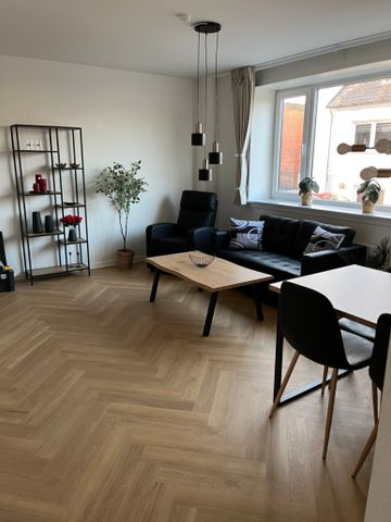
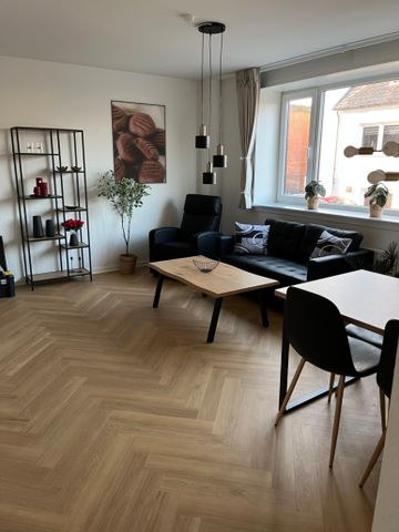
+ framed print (140, 144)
